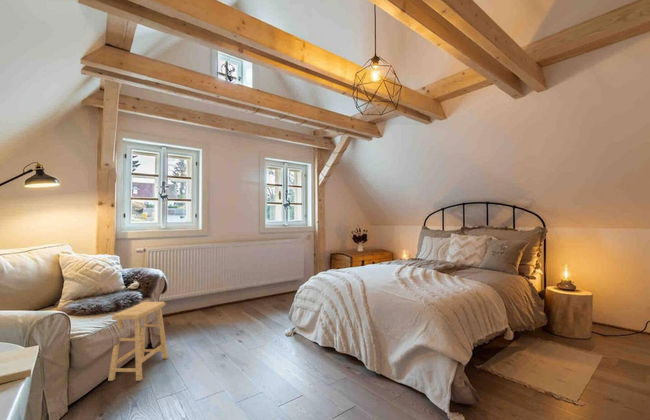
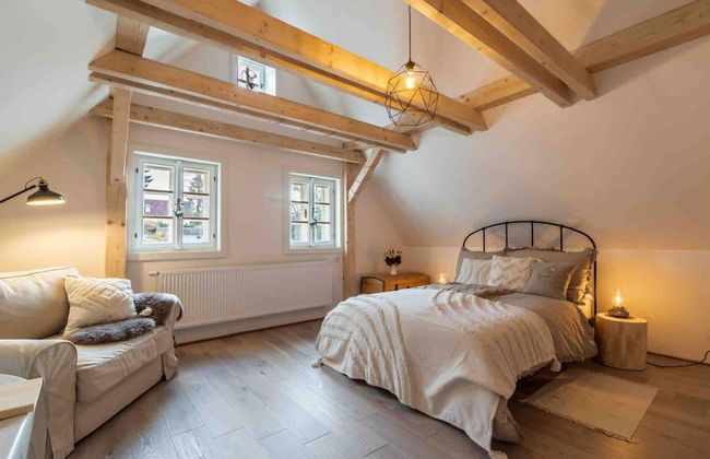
- footstool (140, 338)
